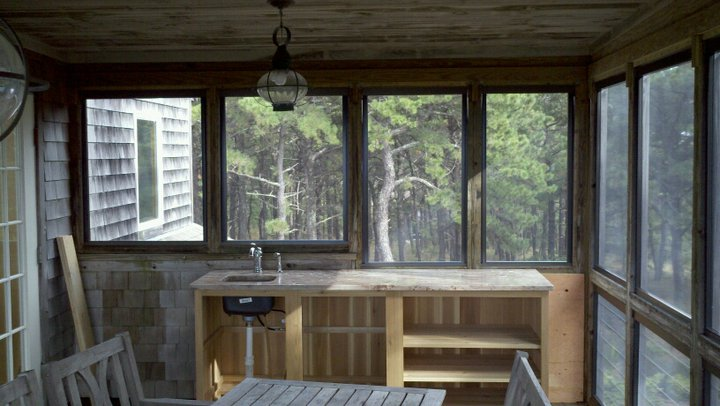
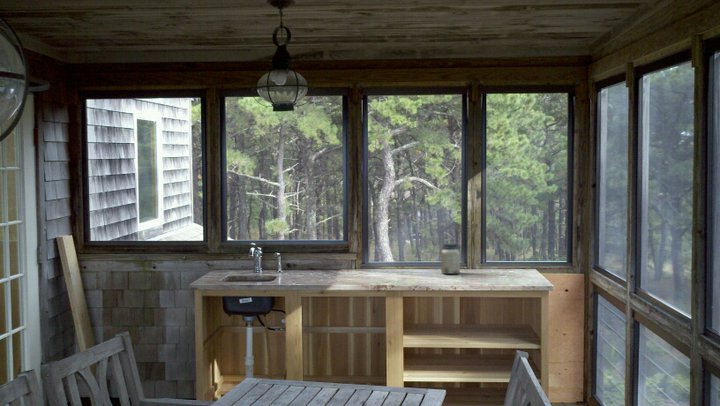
+ jar (450, 258)
